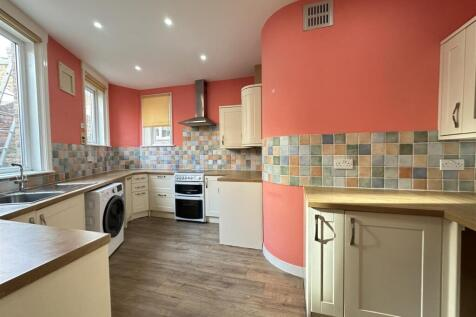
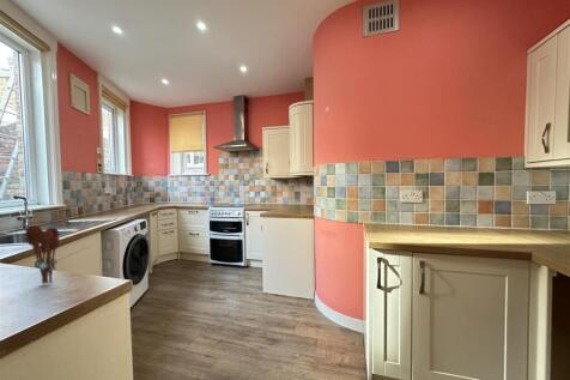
+ utensil holder (43, 253)
